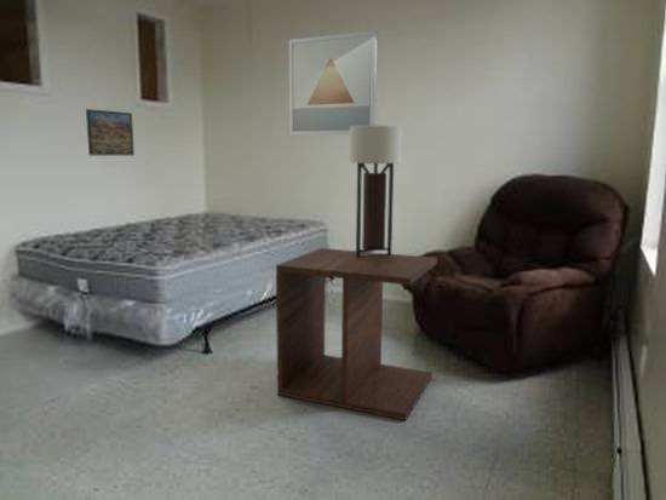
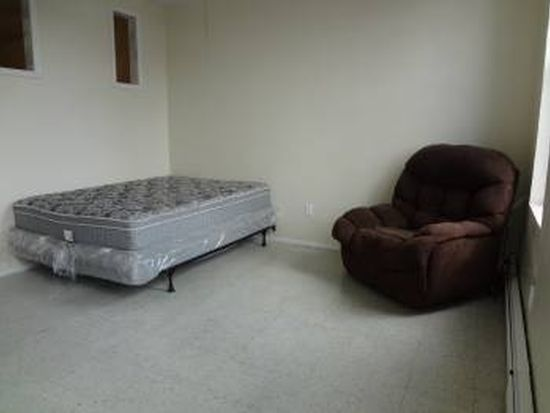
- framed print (110, 133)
- wall sconce (374, 191)
- side table (358, 324)
- wall art (331, 86)
